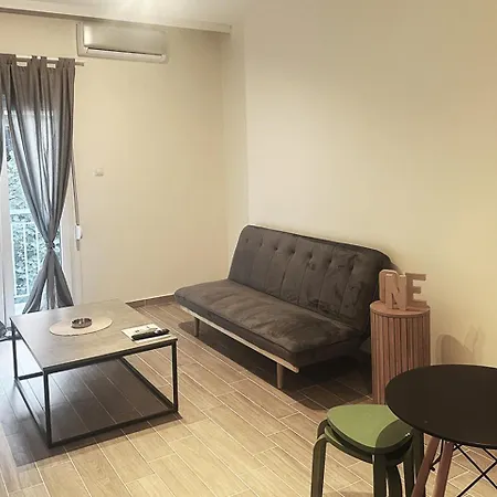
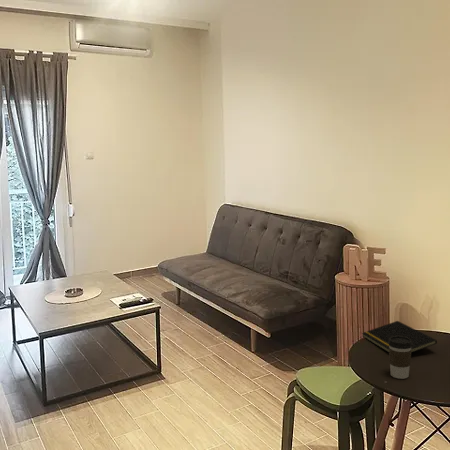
+ coffee cup (399, 357)
+ notepad (397, 335)
